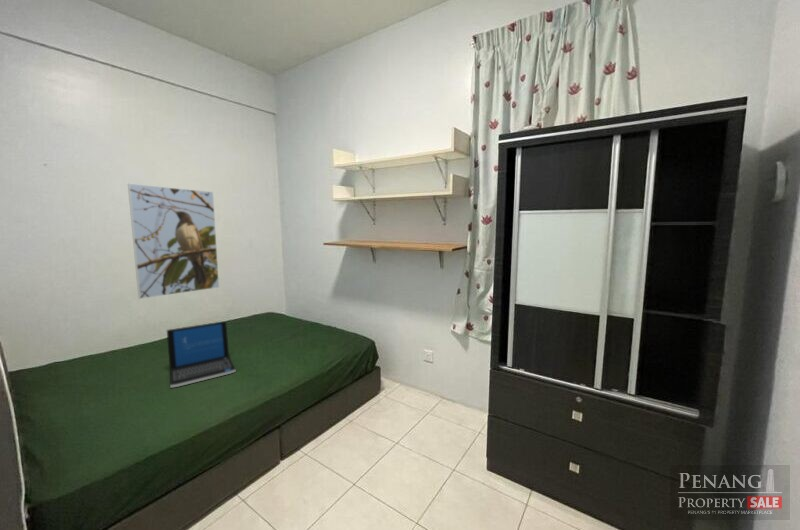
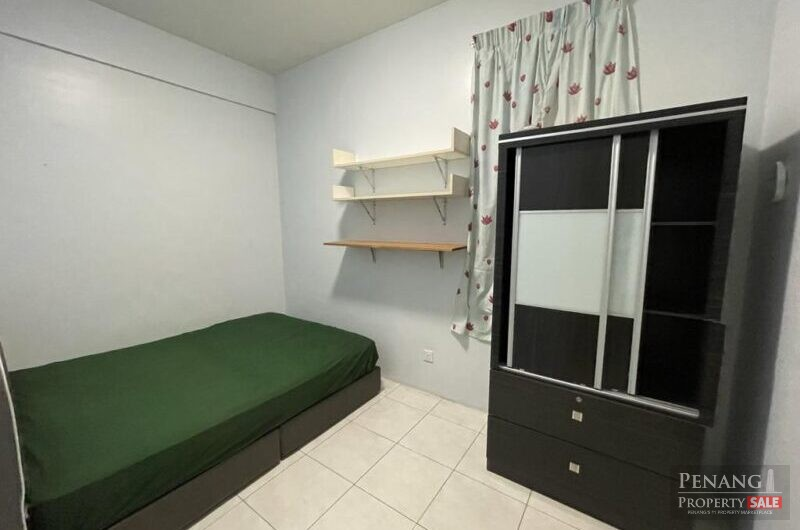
- laptop (201, 350)
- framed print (178, 241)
